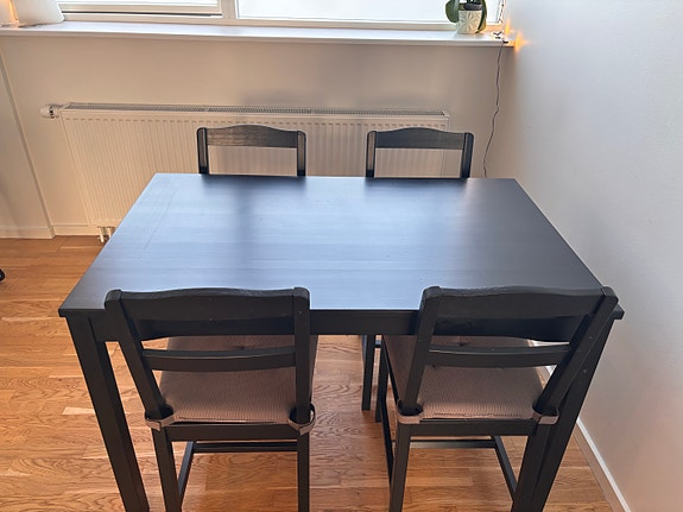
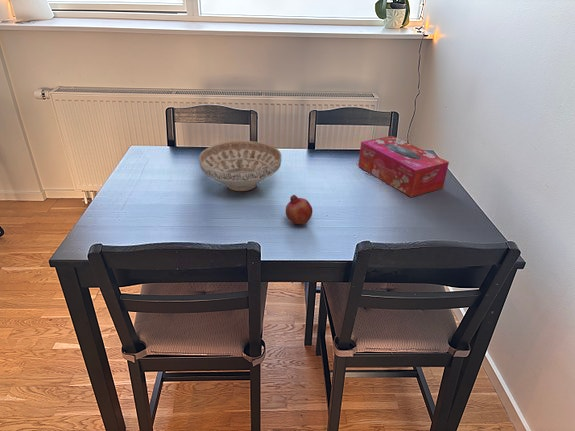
+ fruit (299, 209)
+ decorative bowl (241, 170)
+ tissue box (400, 164)
